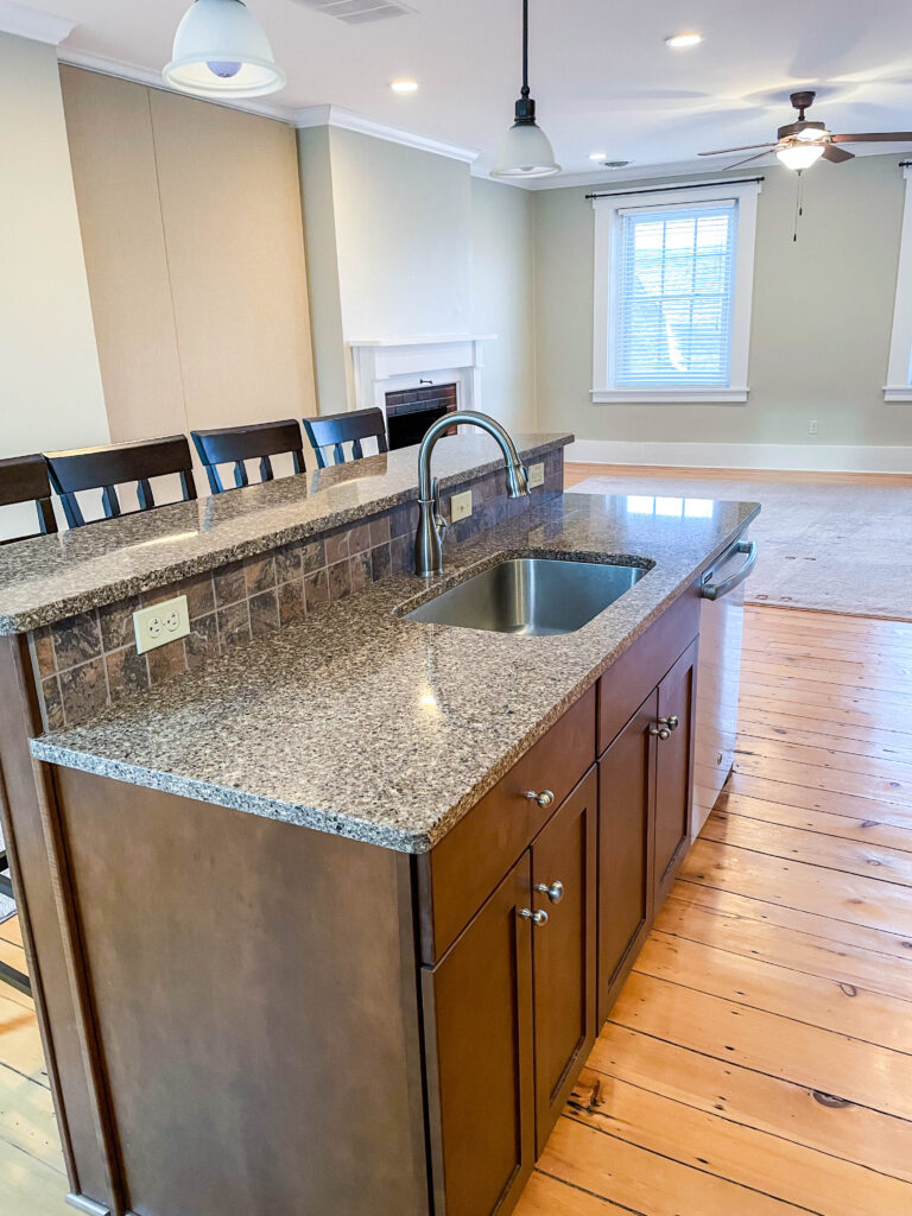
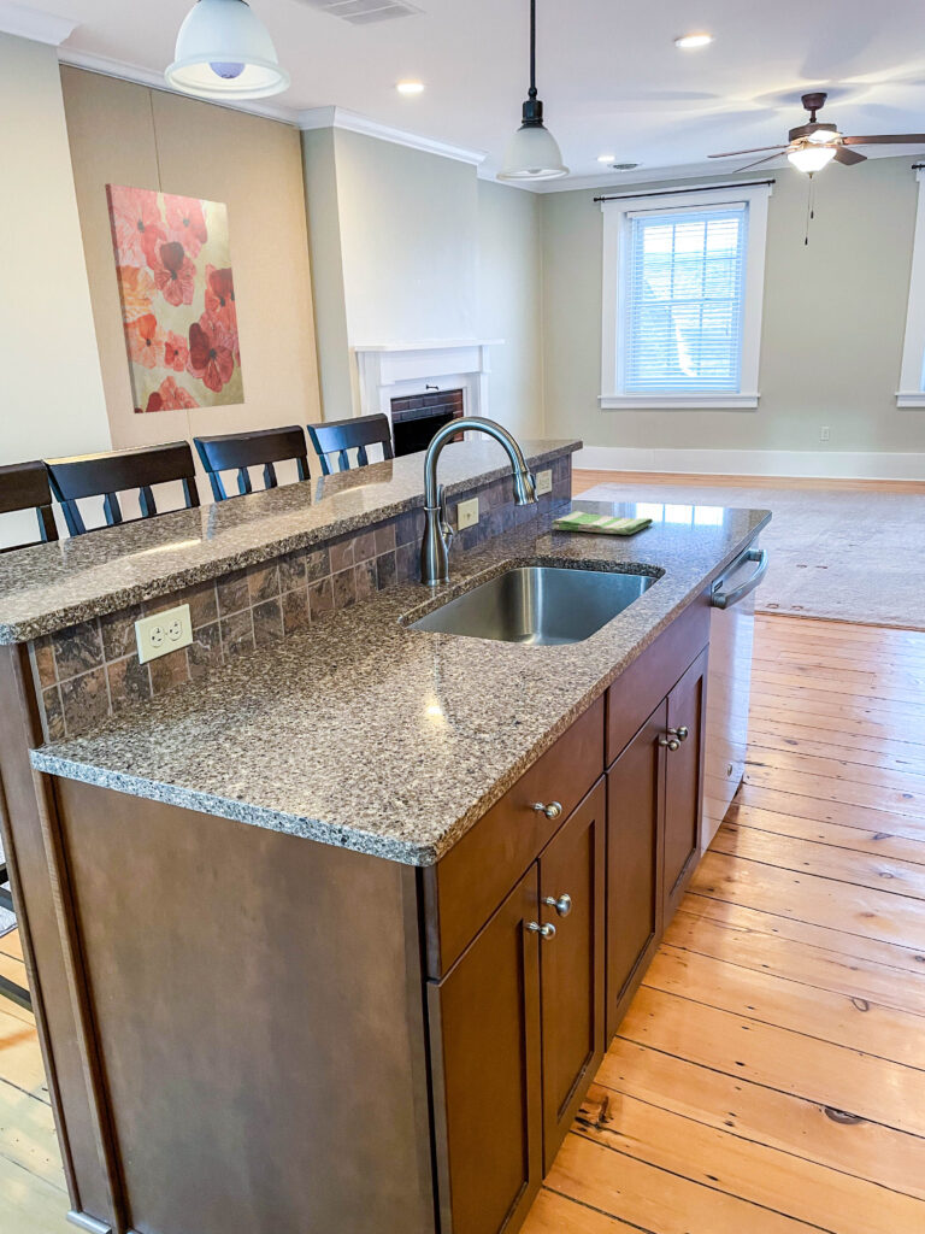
+ dish towel (601, 522)
+ wall art (181, 304)
